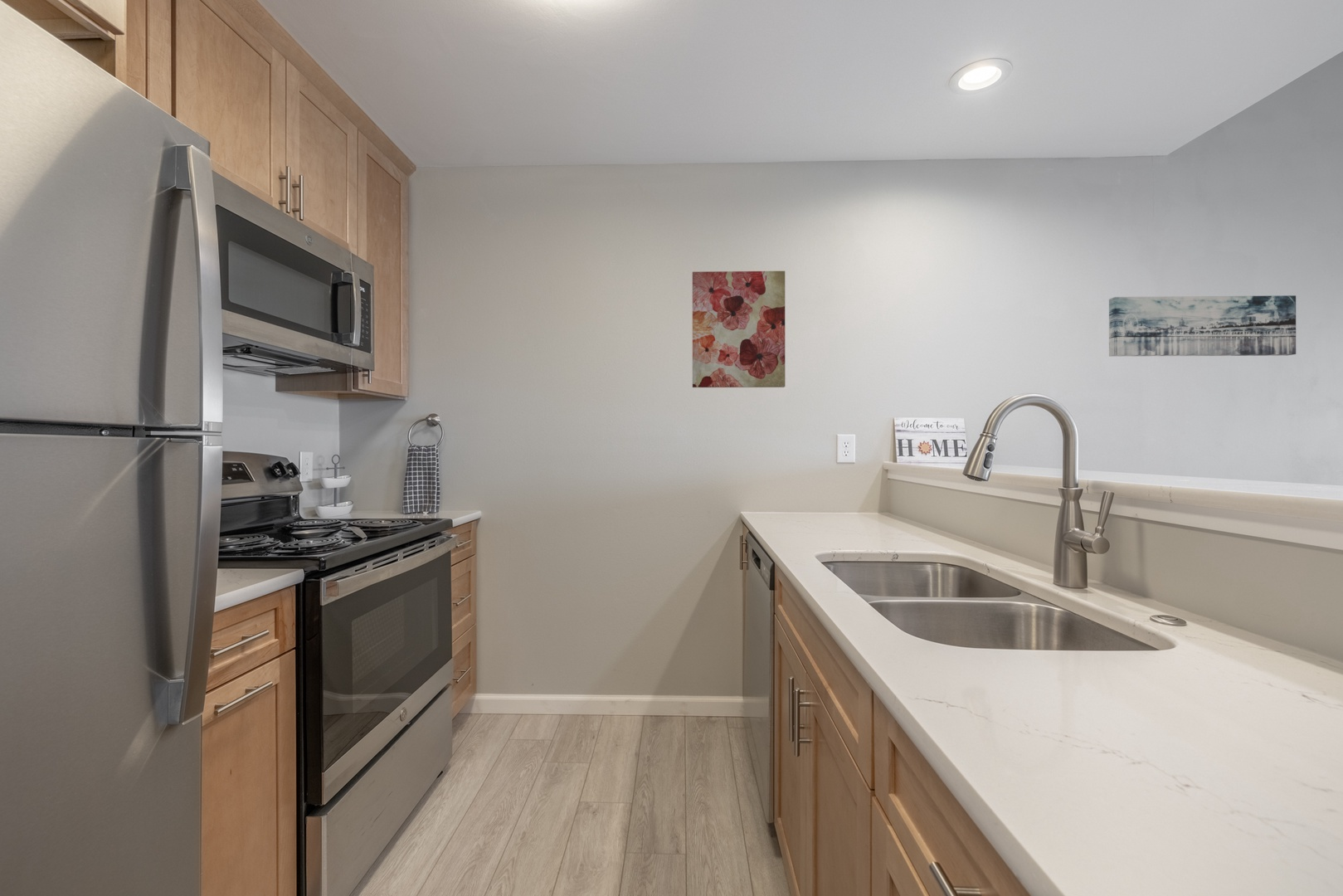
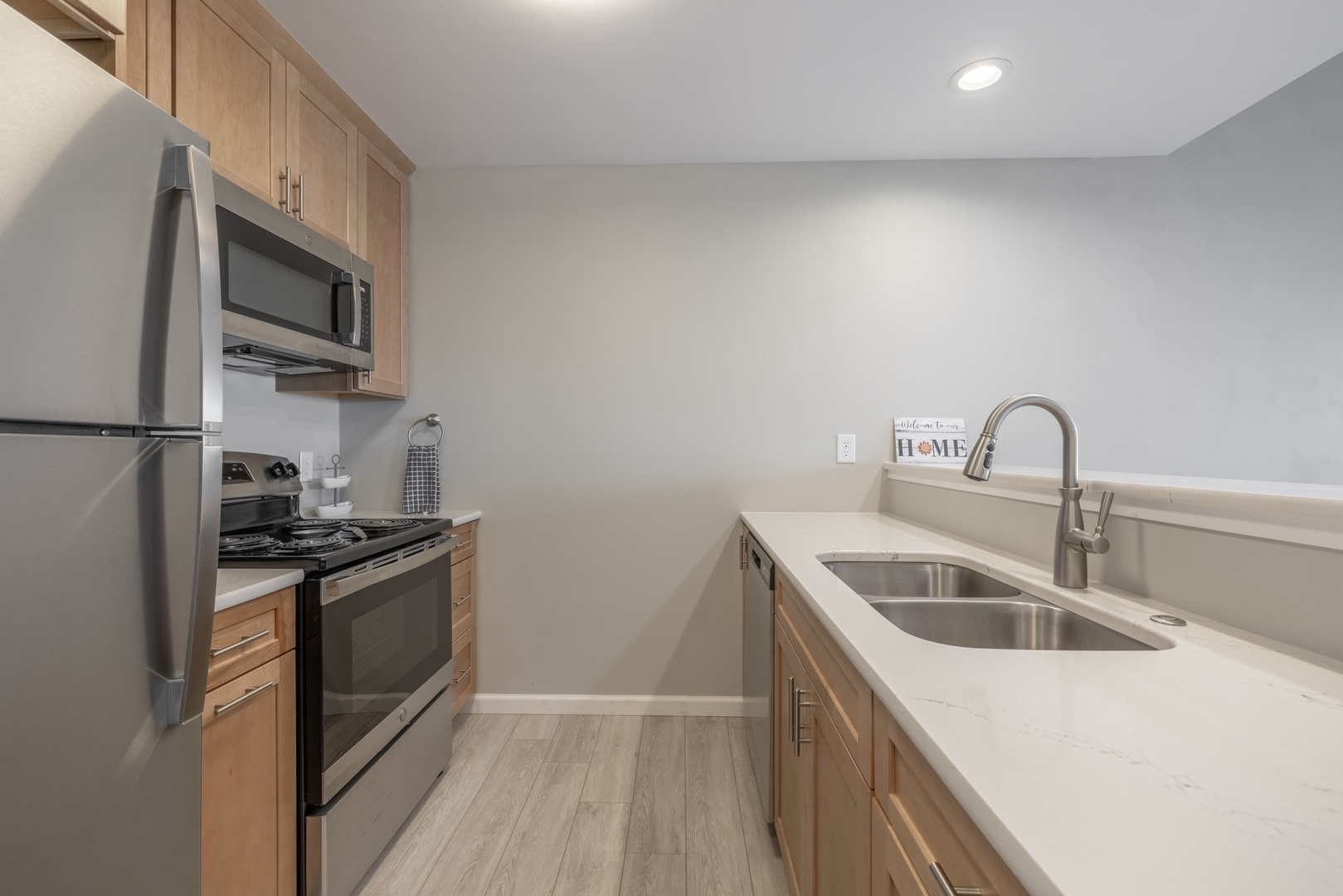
- wall art (738, 329)
- wall art (1201, 326)
